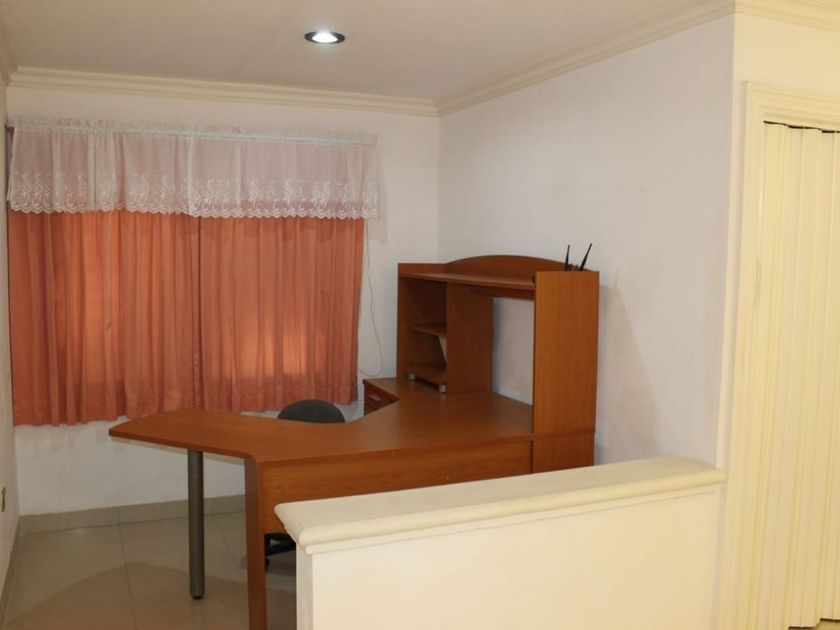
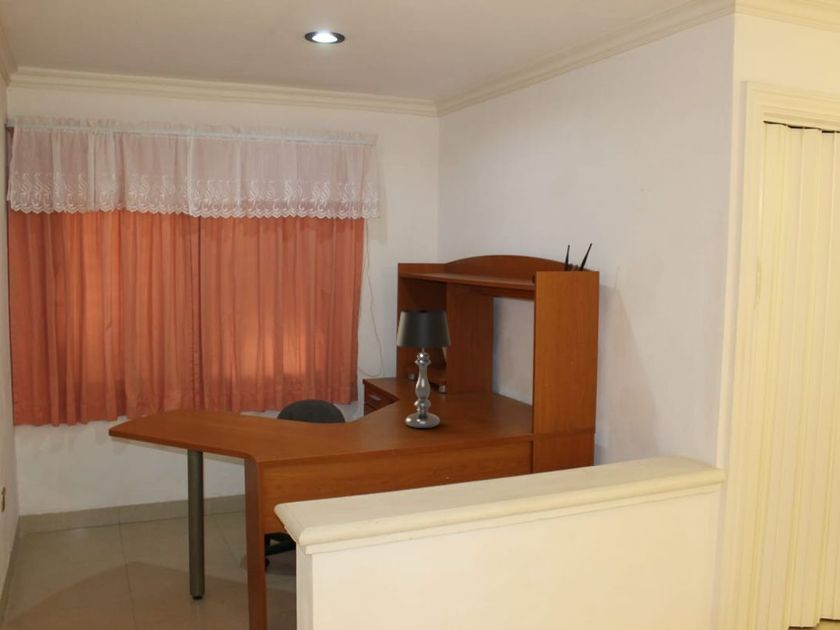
+ table lamp (422, 368)
